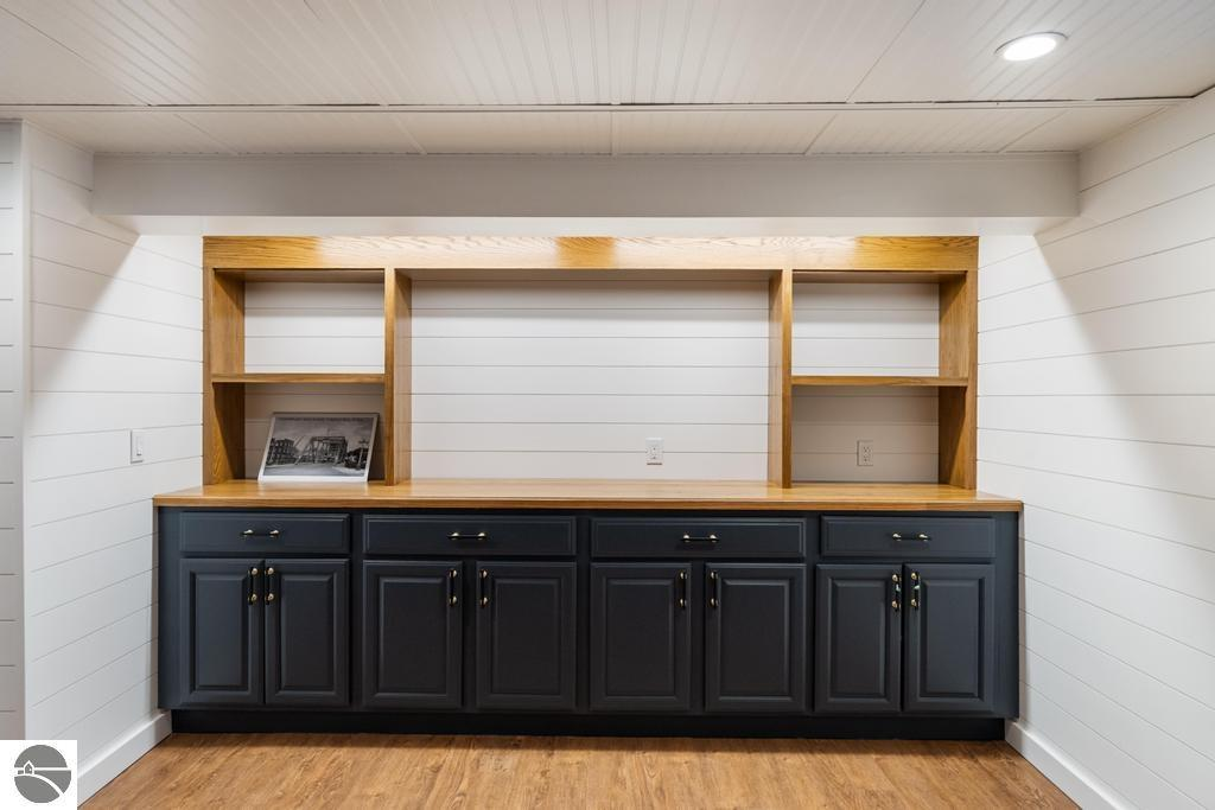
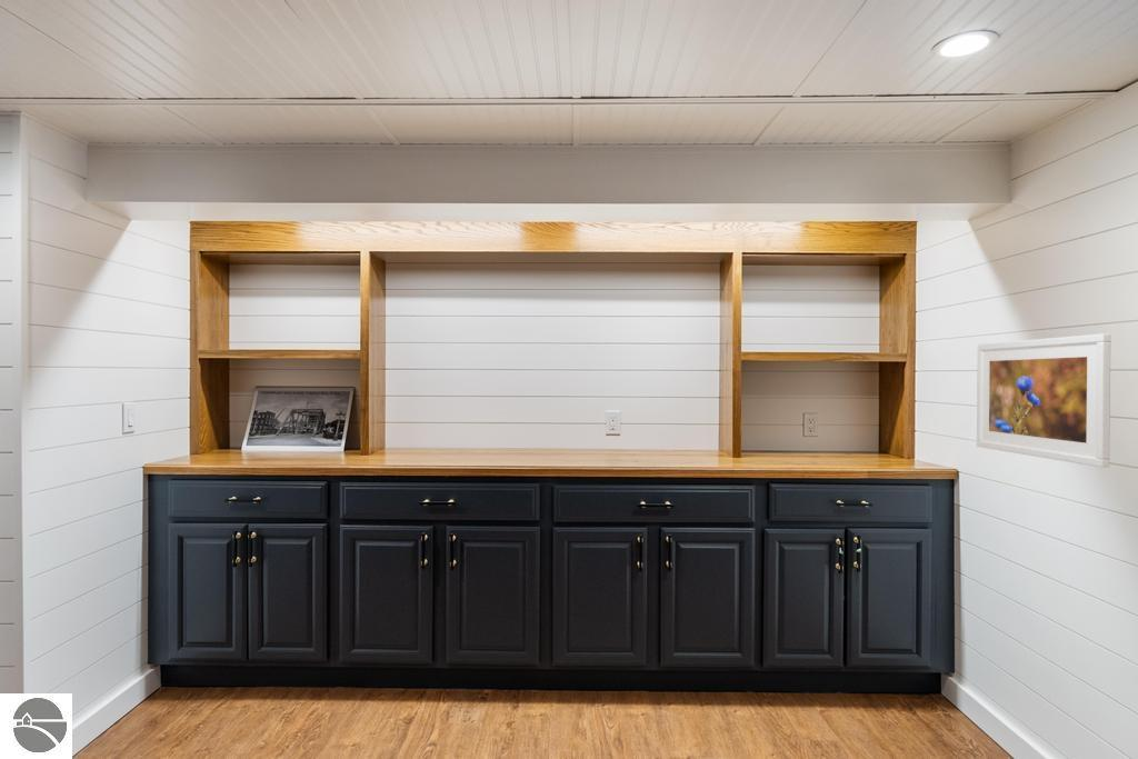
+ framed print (1035, 397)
